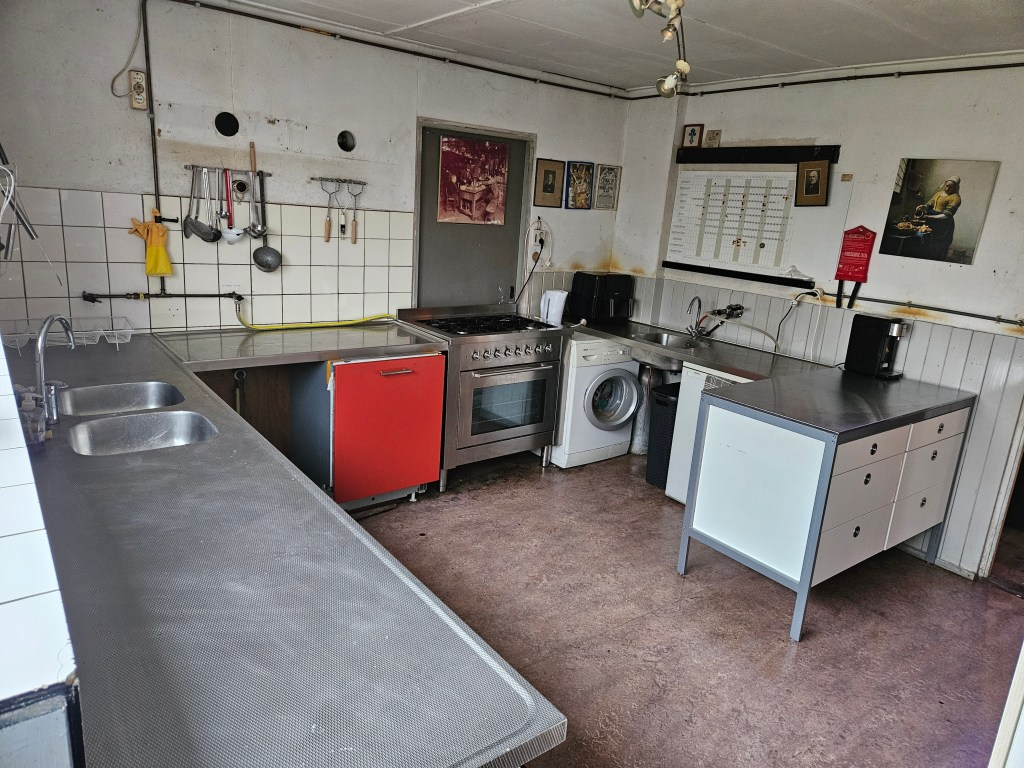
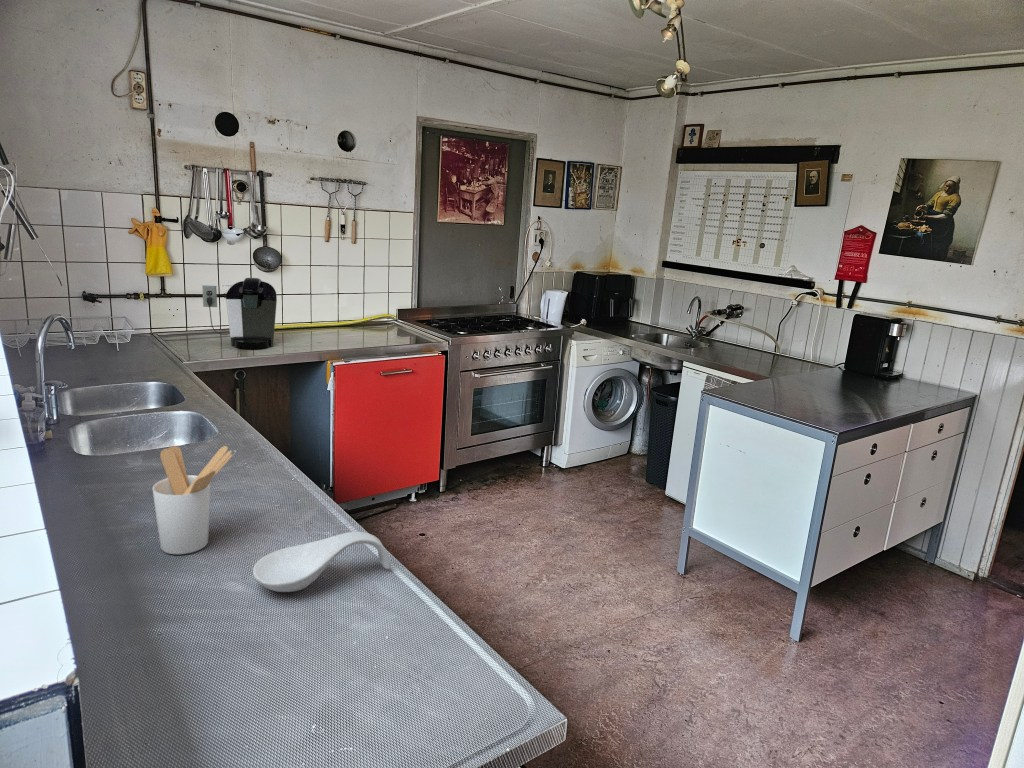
+ utensil holder (196, 496)
+ spoon rest (323, 558)
+ coffee maker (238, 311)
